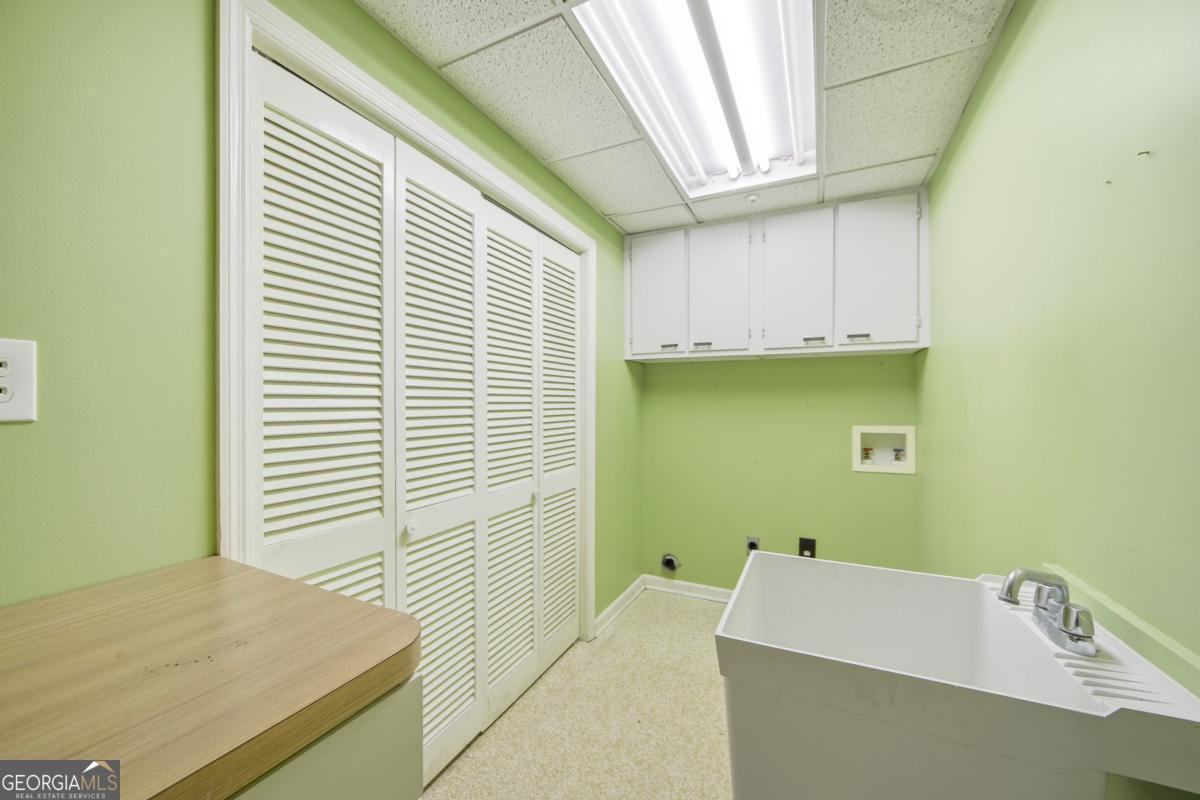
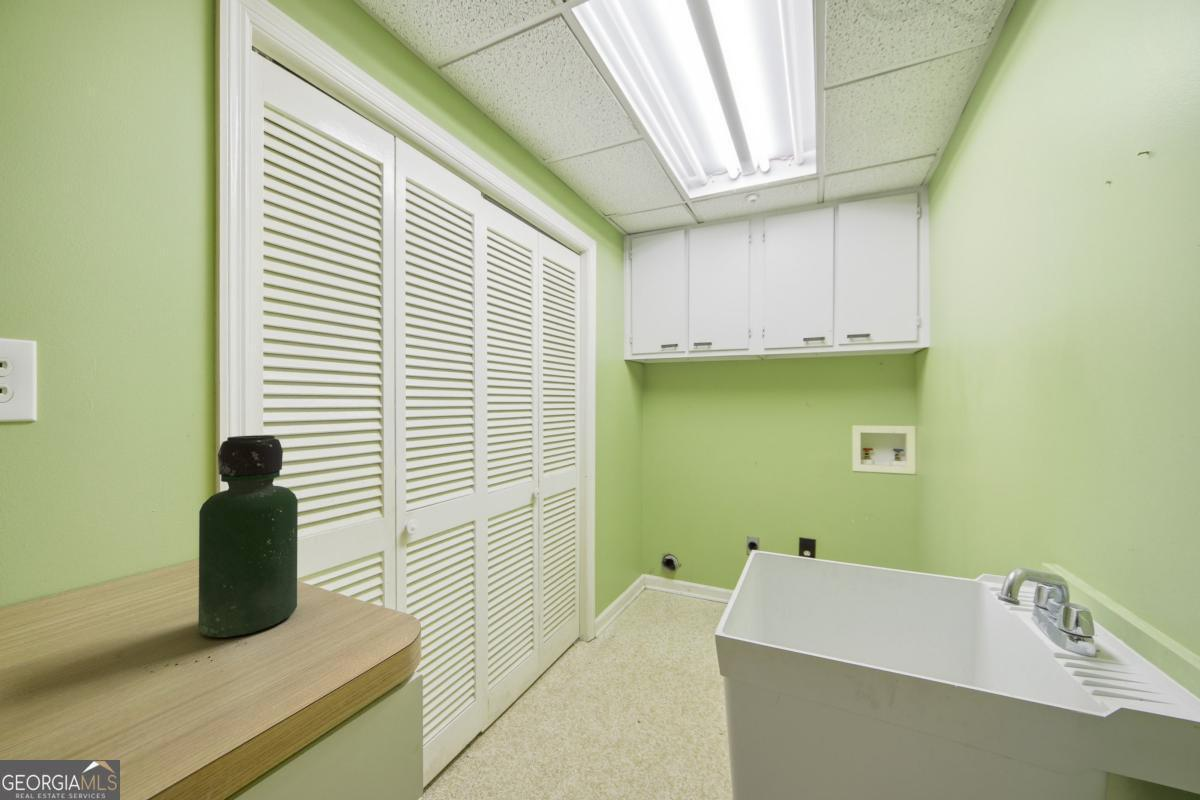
+ bottle (251, 528)
